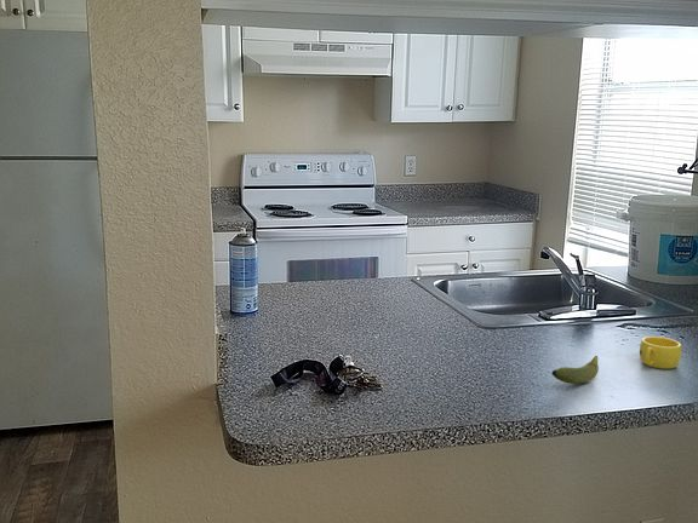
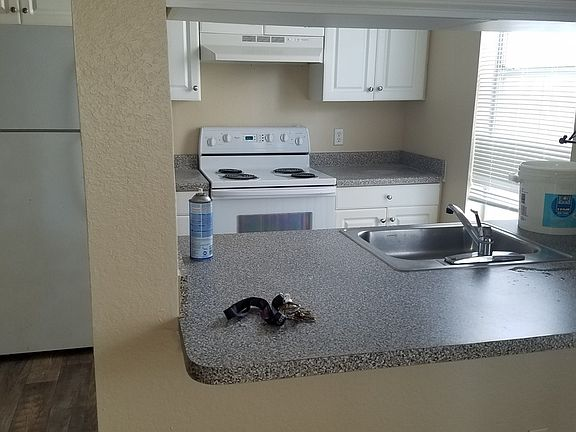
- banana (577, 373)
- cup (657, 354)
